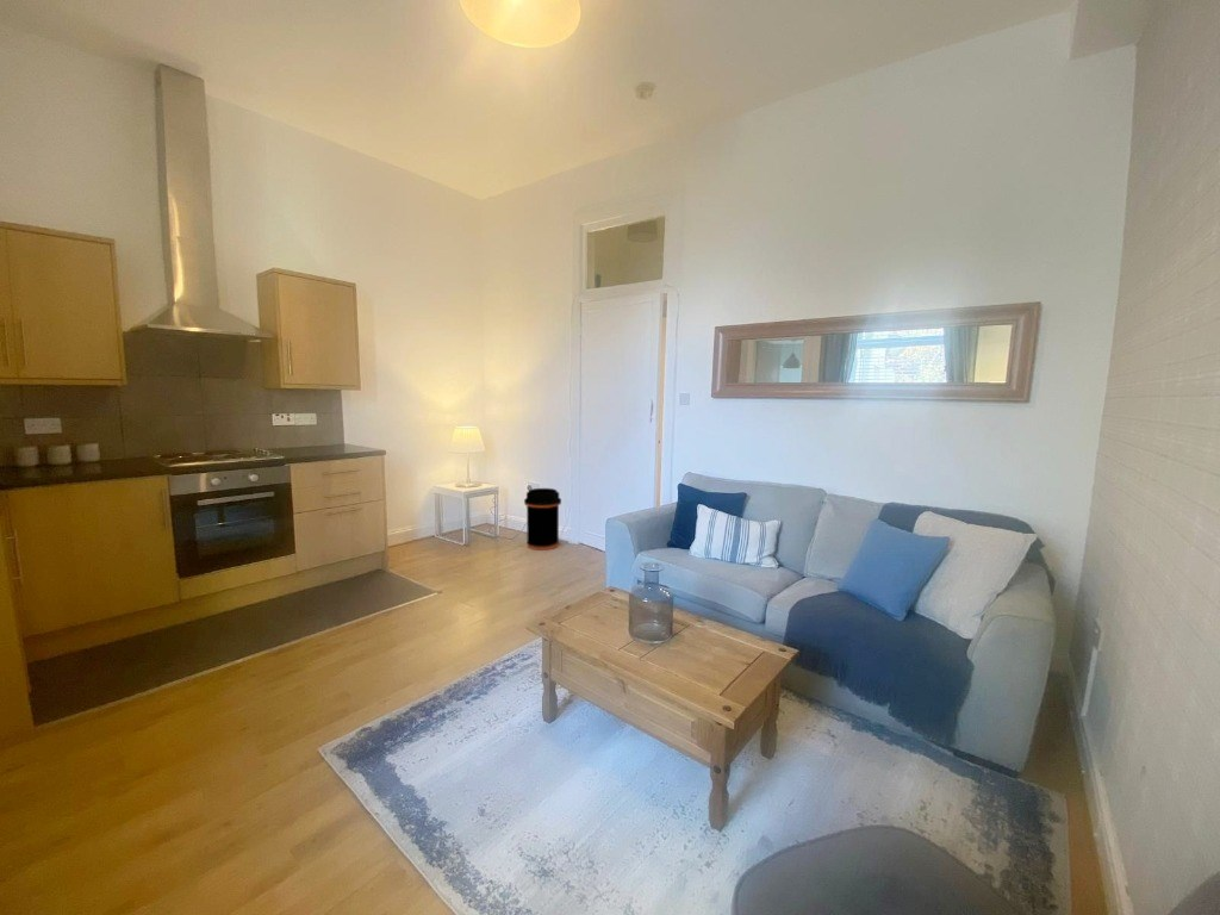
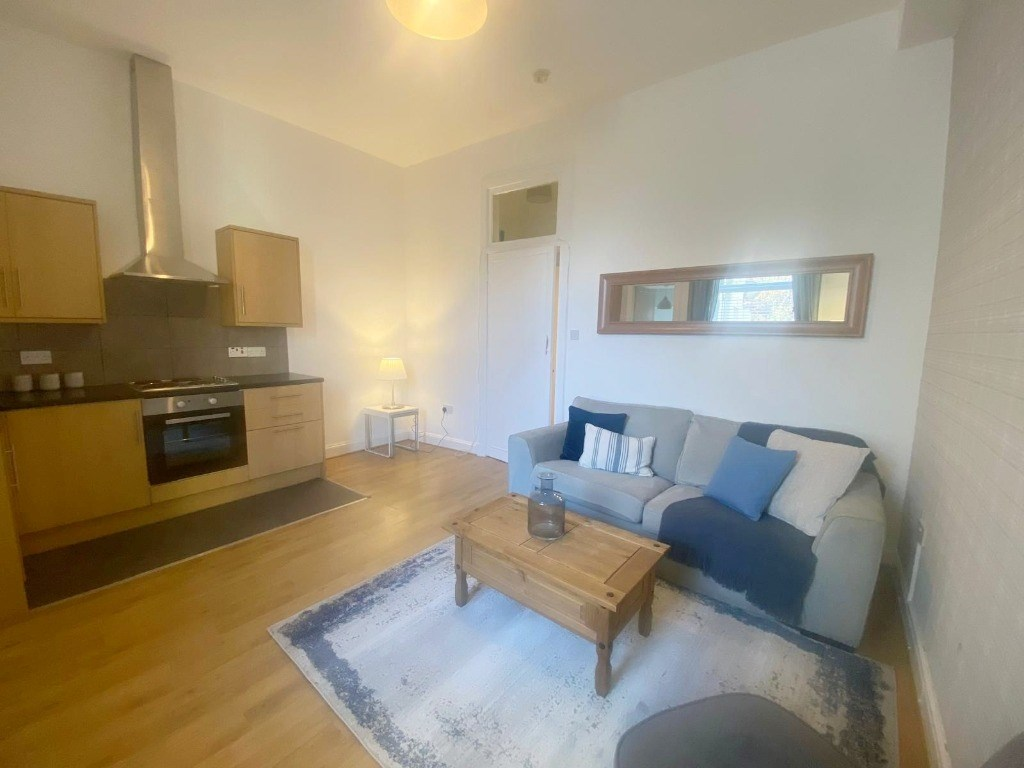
- trash can (542, 517)
